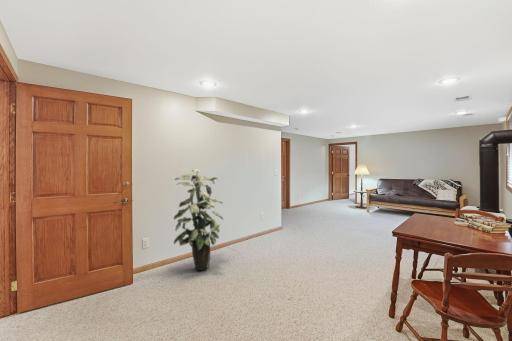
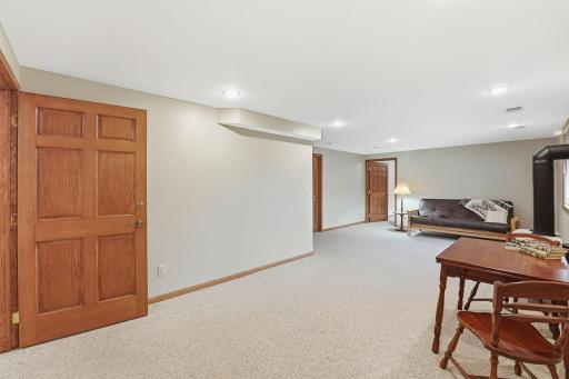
- indoor plant (197, 218)
